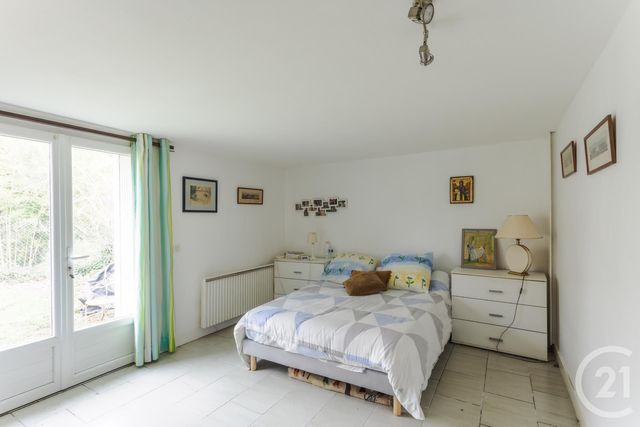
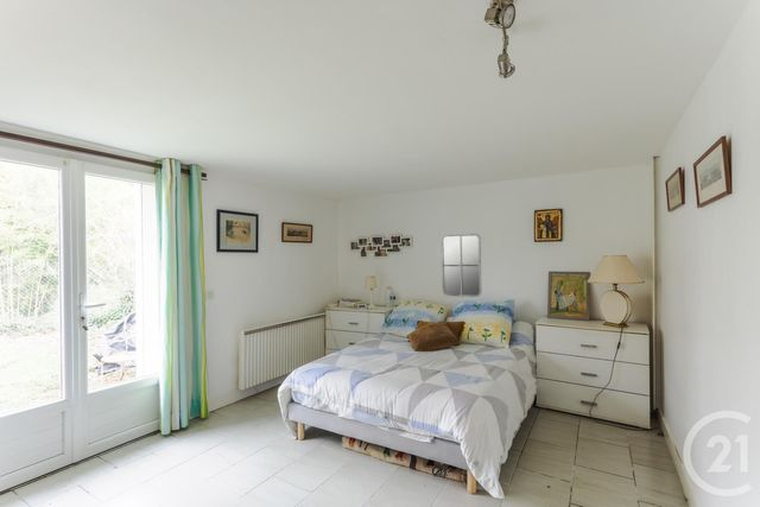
+ home mirror (461, 265)
